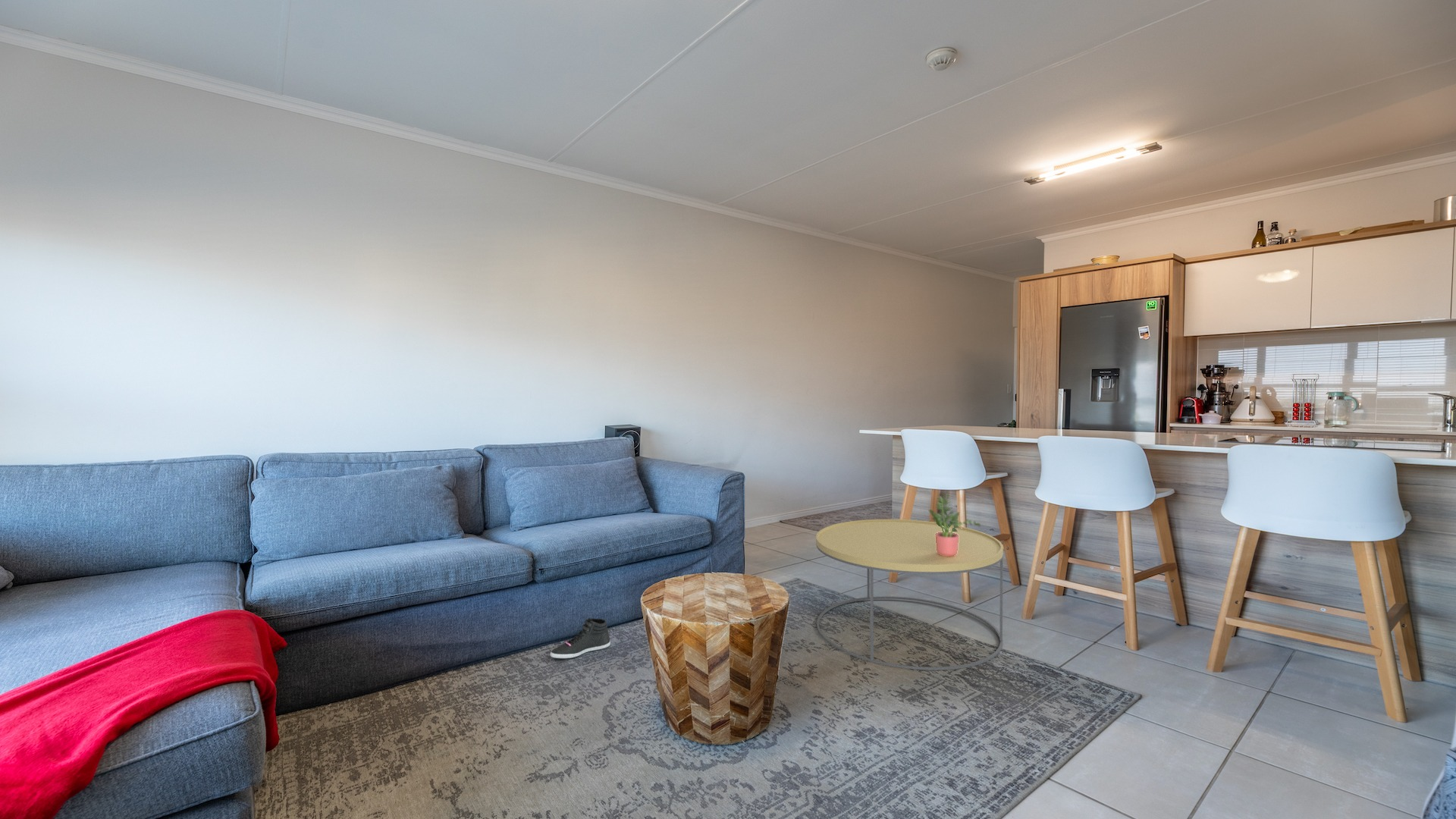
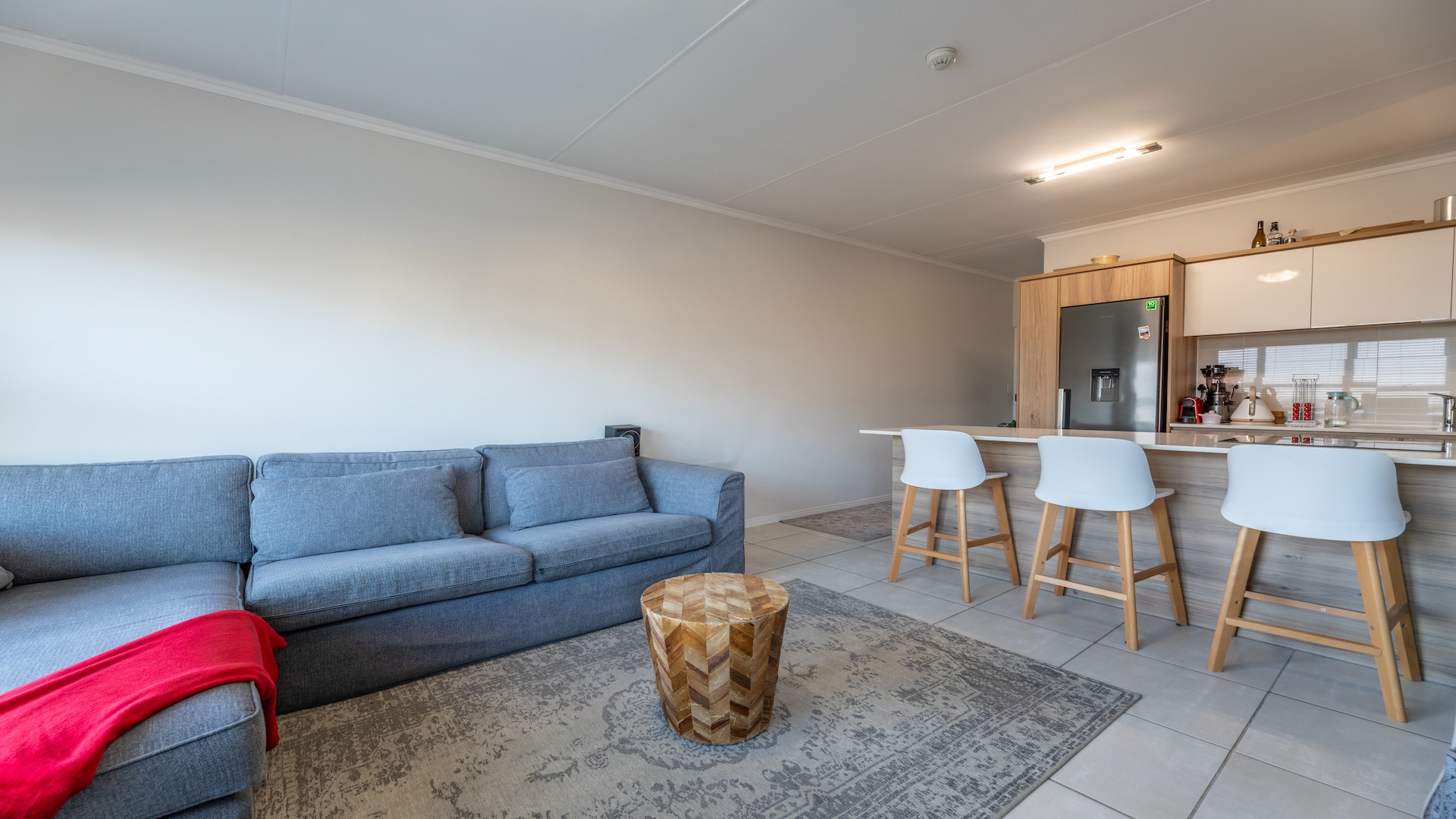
- sneaker (580, 636)
- potted plant (955, 523)
- coffee table (905, 573)
